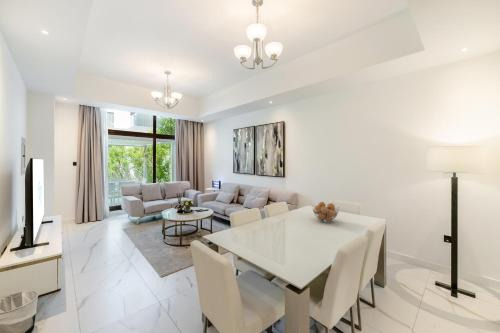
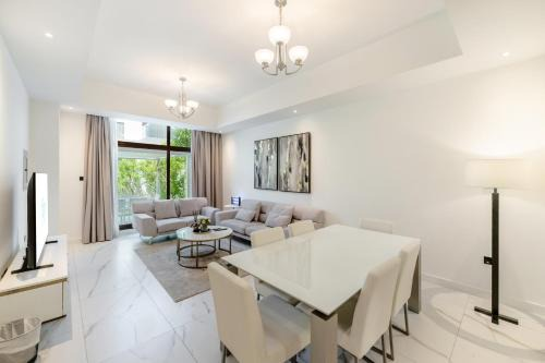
- fruit basket (325, 211)
